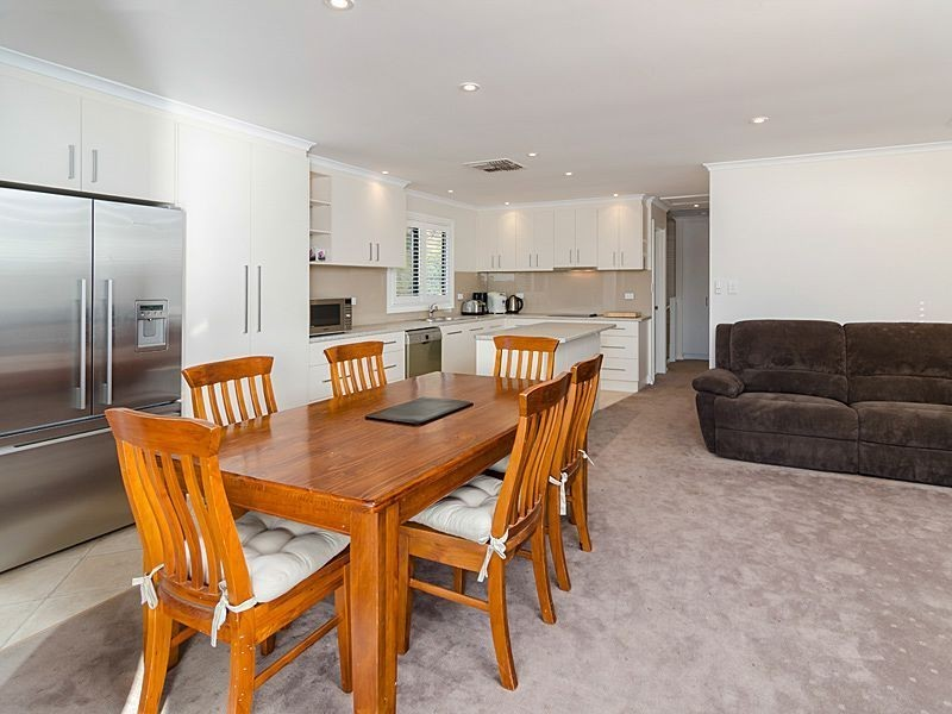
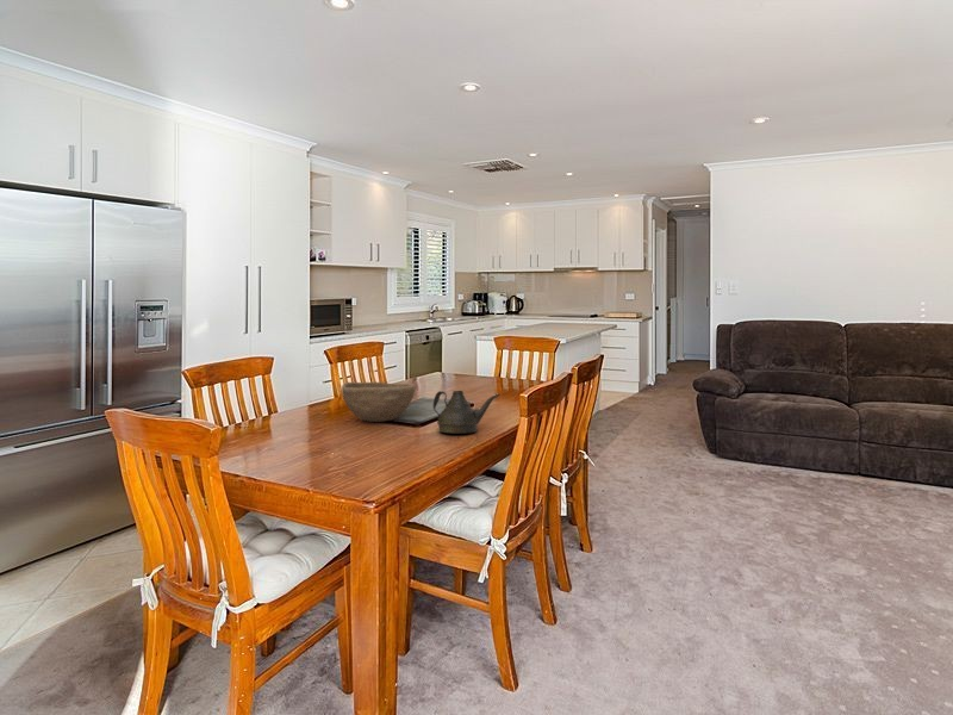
+ bowl (378, 400)
+ teapot (466, 411)
